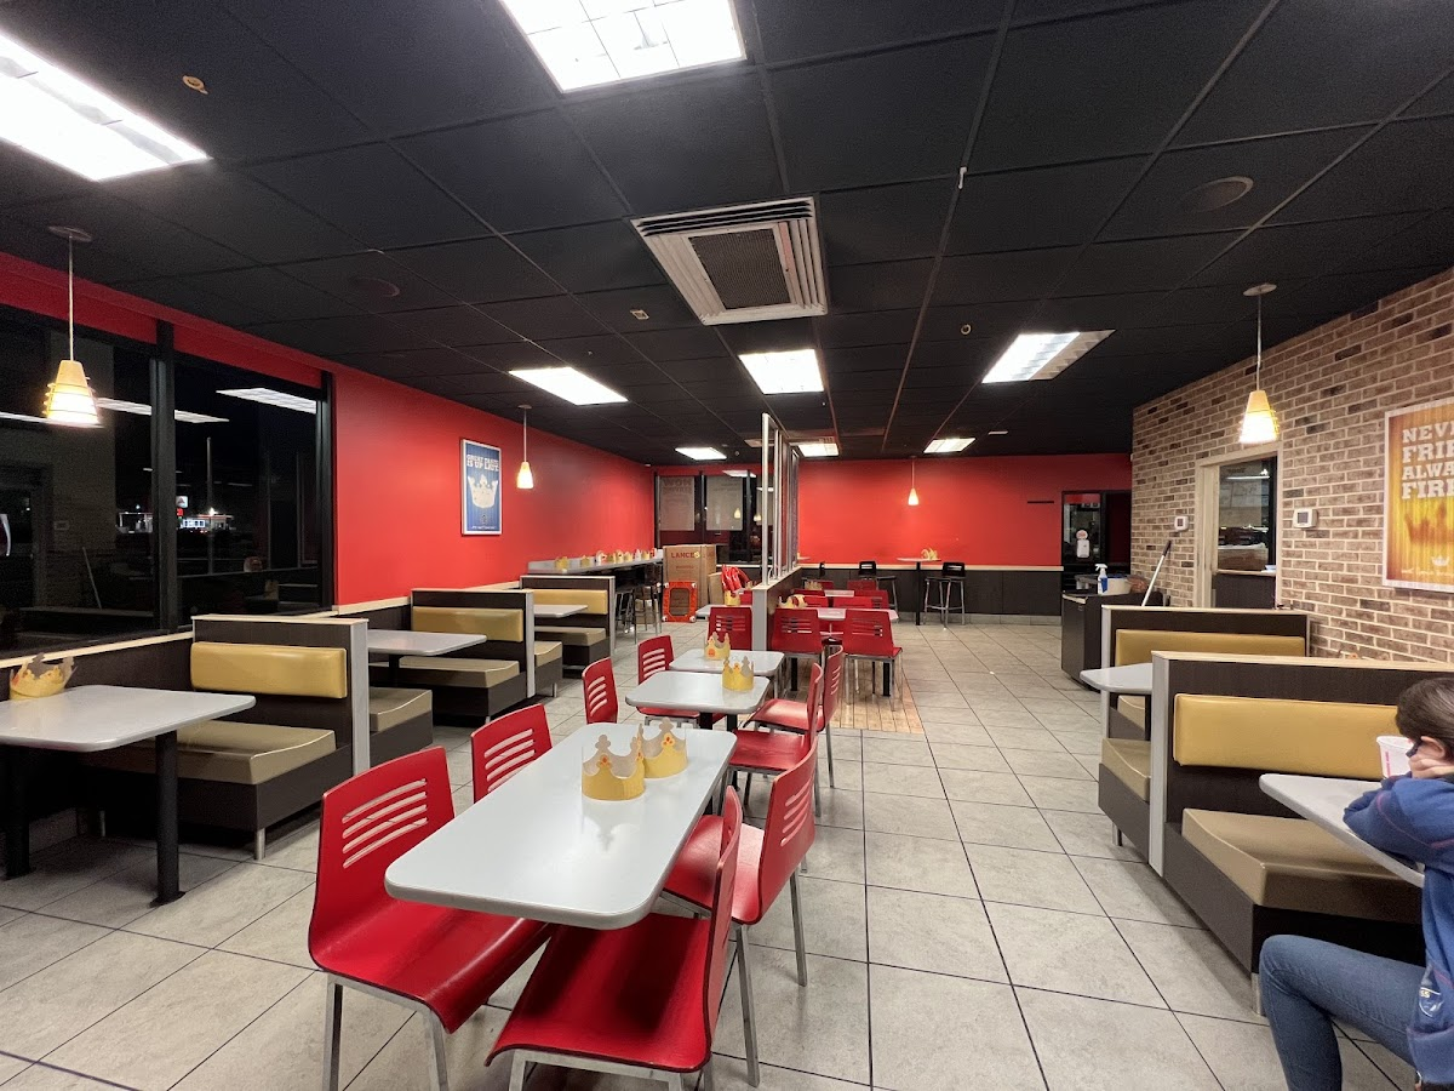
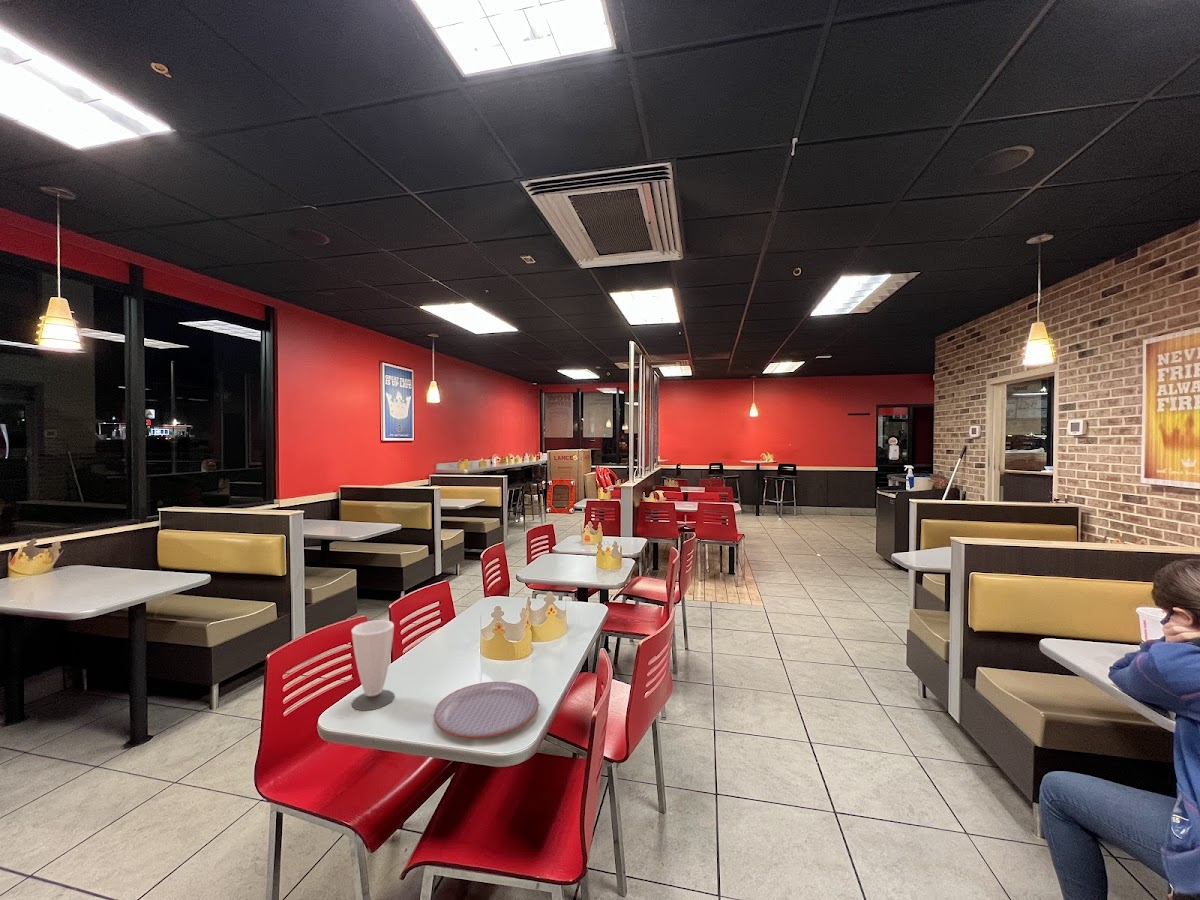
+ cup (373, 663)
+ plate (487, 710)
